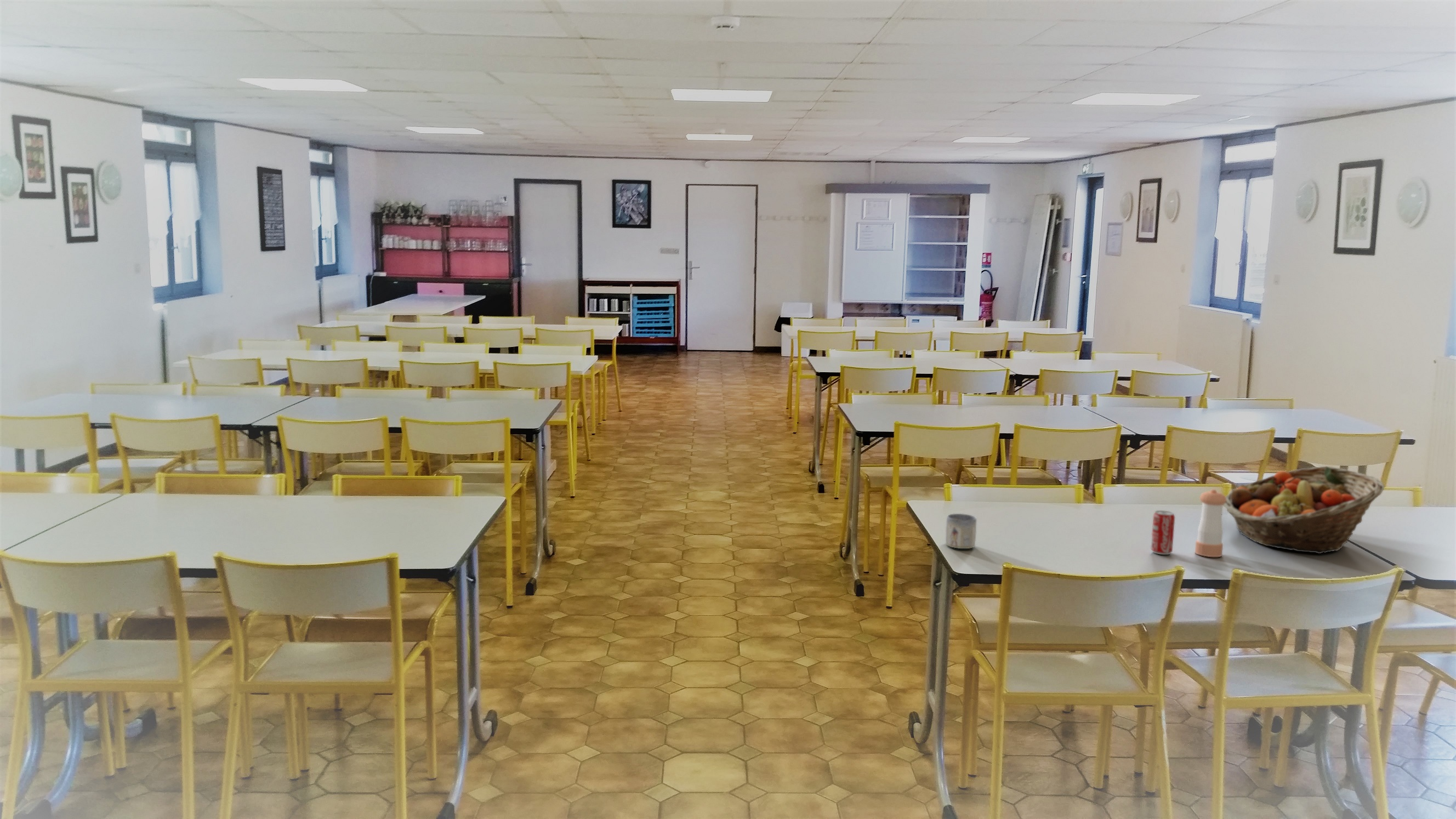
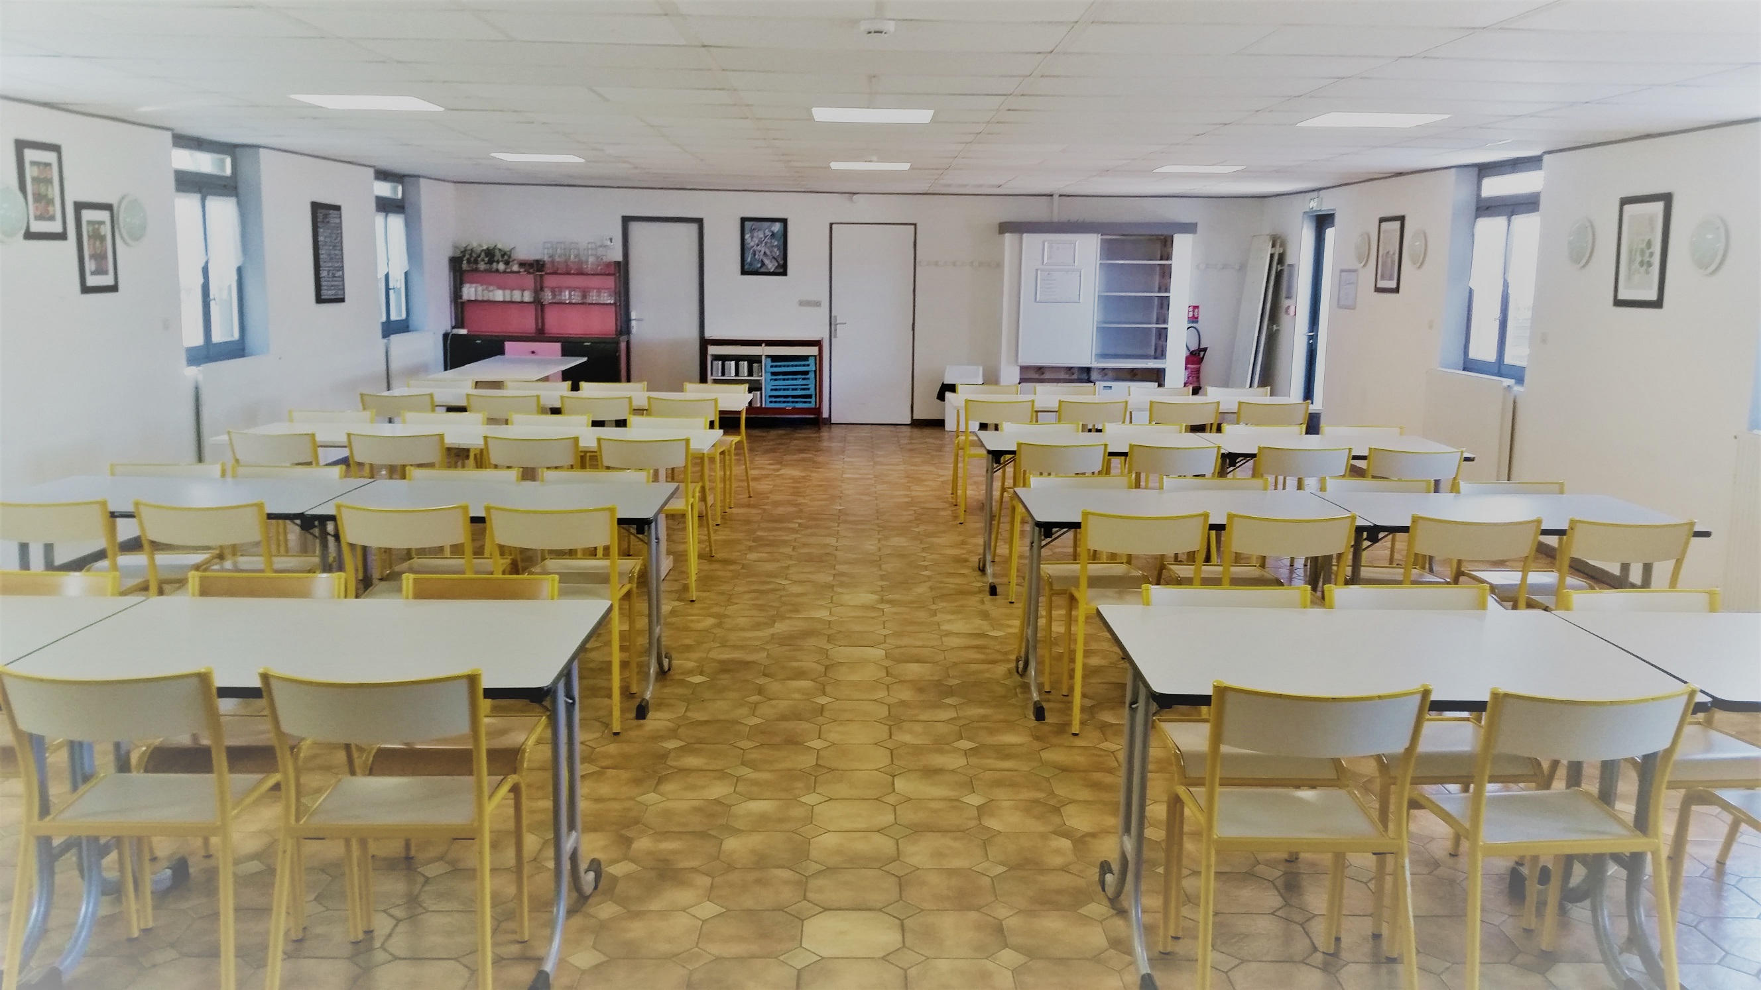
- pepper shaker (1211, 522)
- fruit basket (1300, 505)
- beverage can (1163, 532)
- mug (958, 530)
